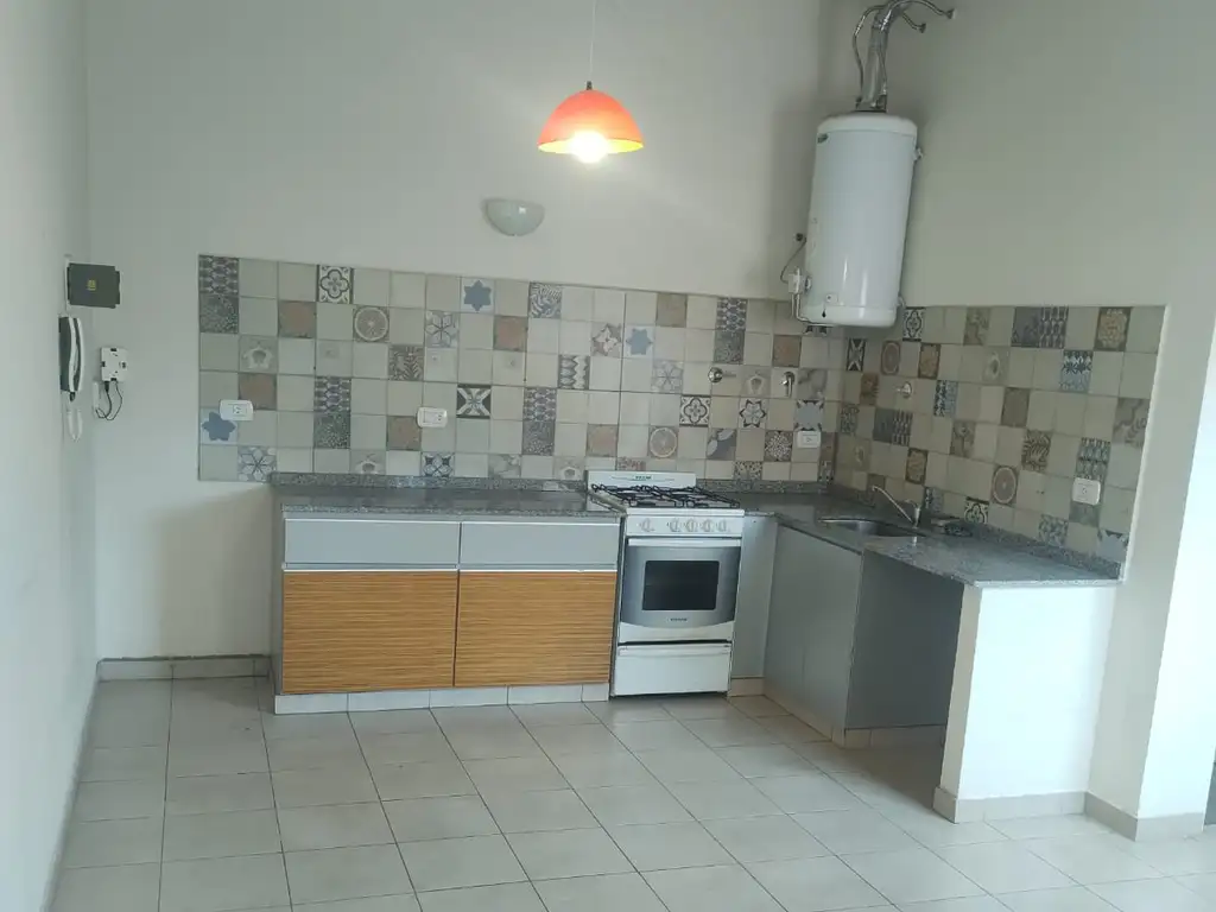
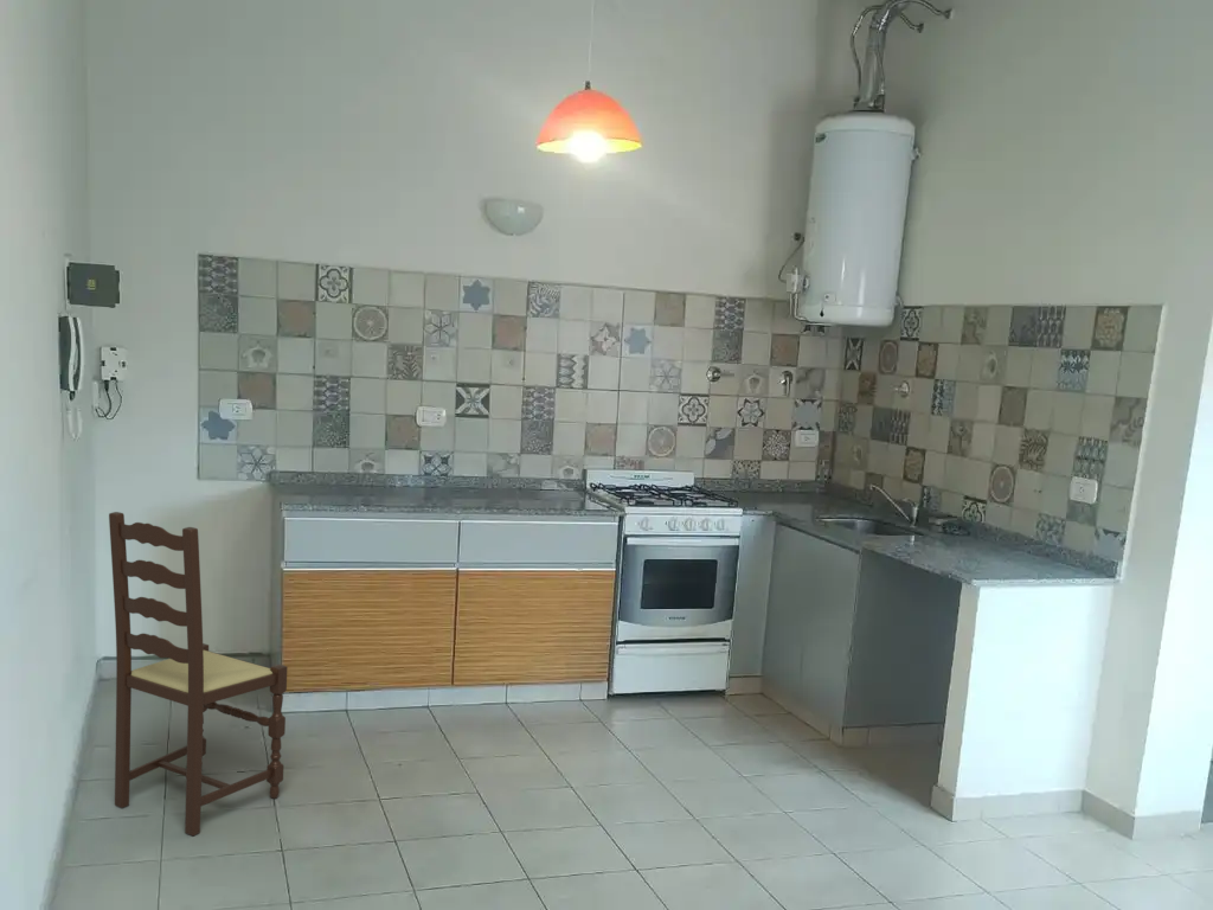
+ dining chair (199, 659)
